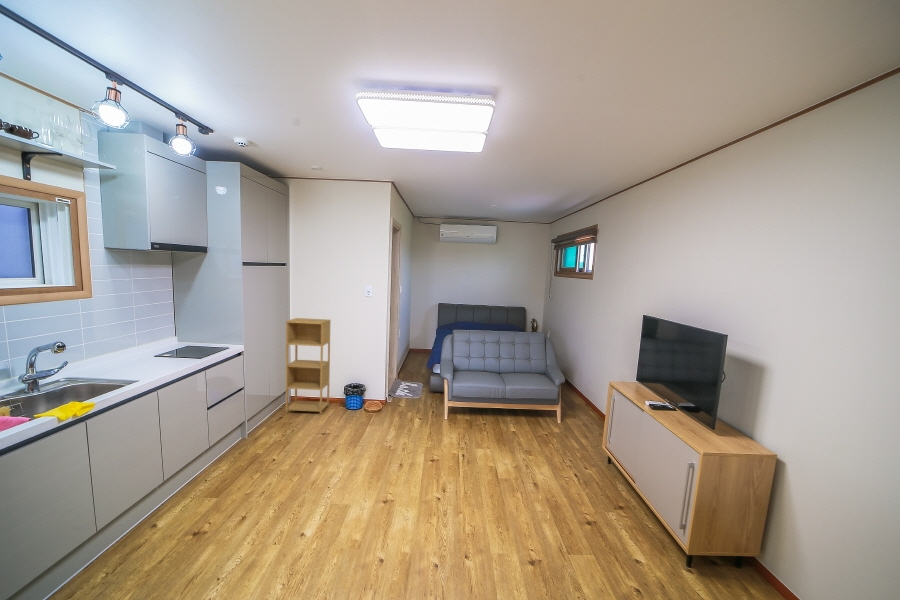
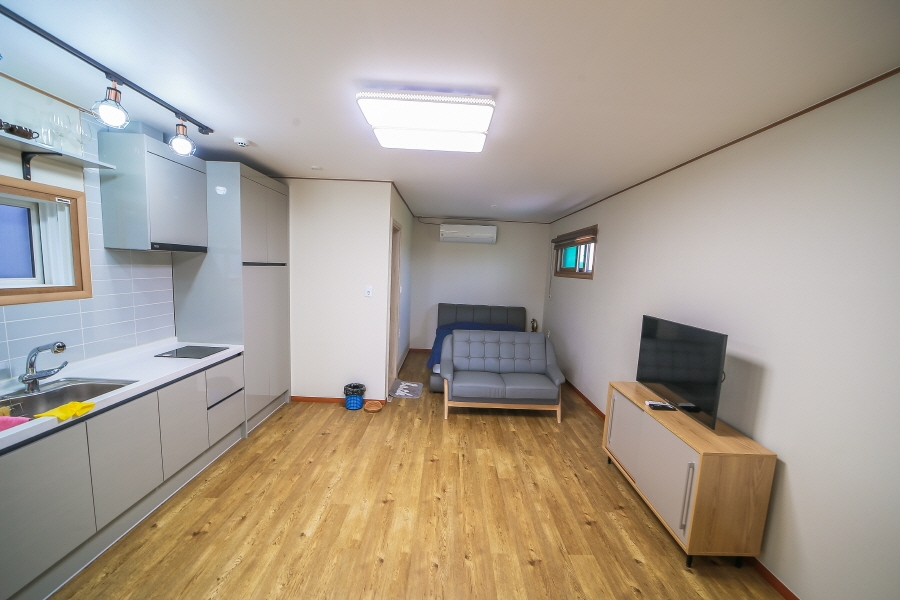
- shelving unit (308, 365)
